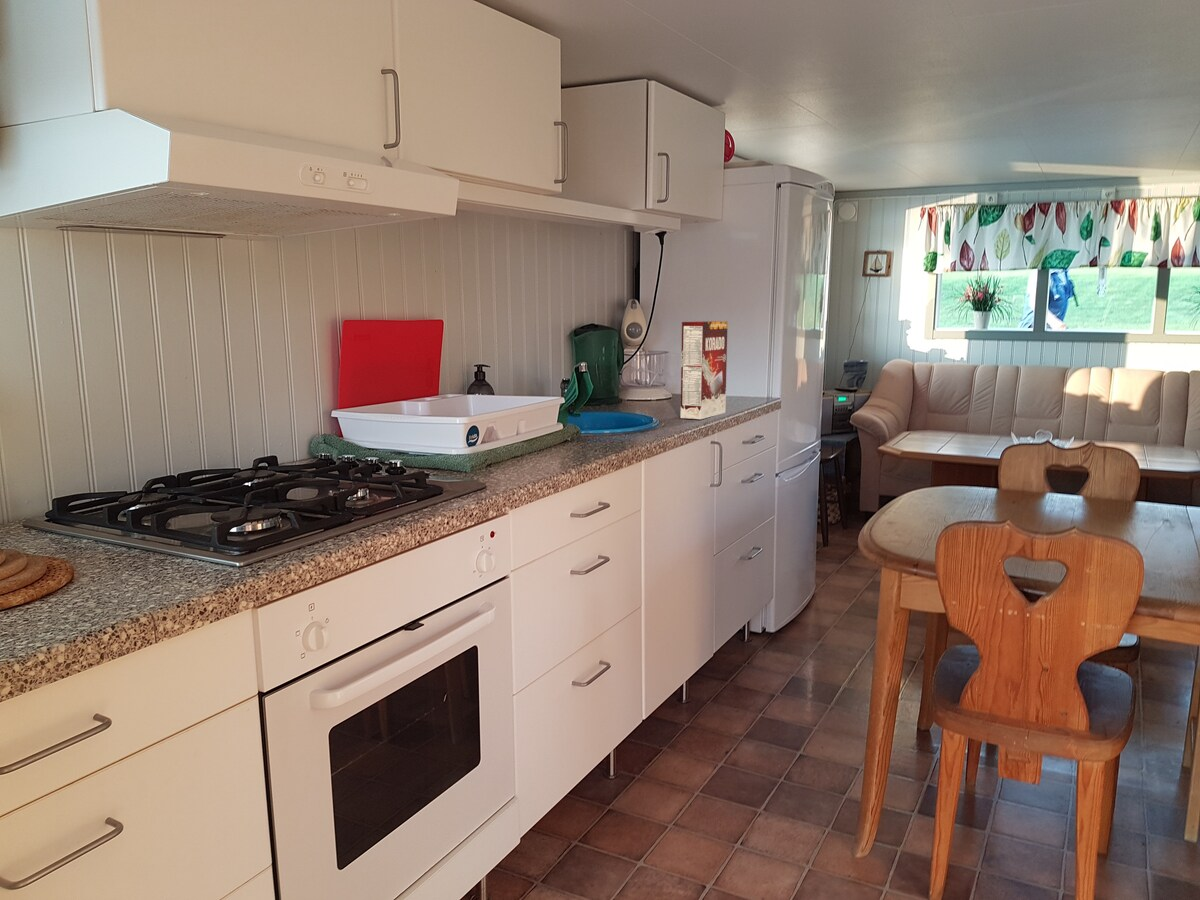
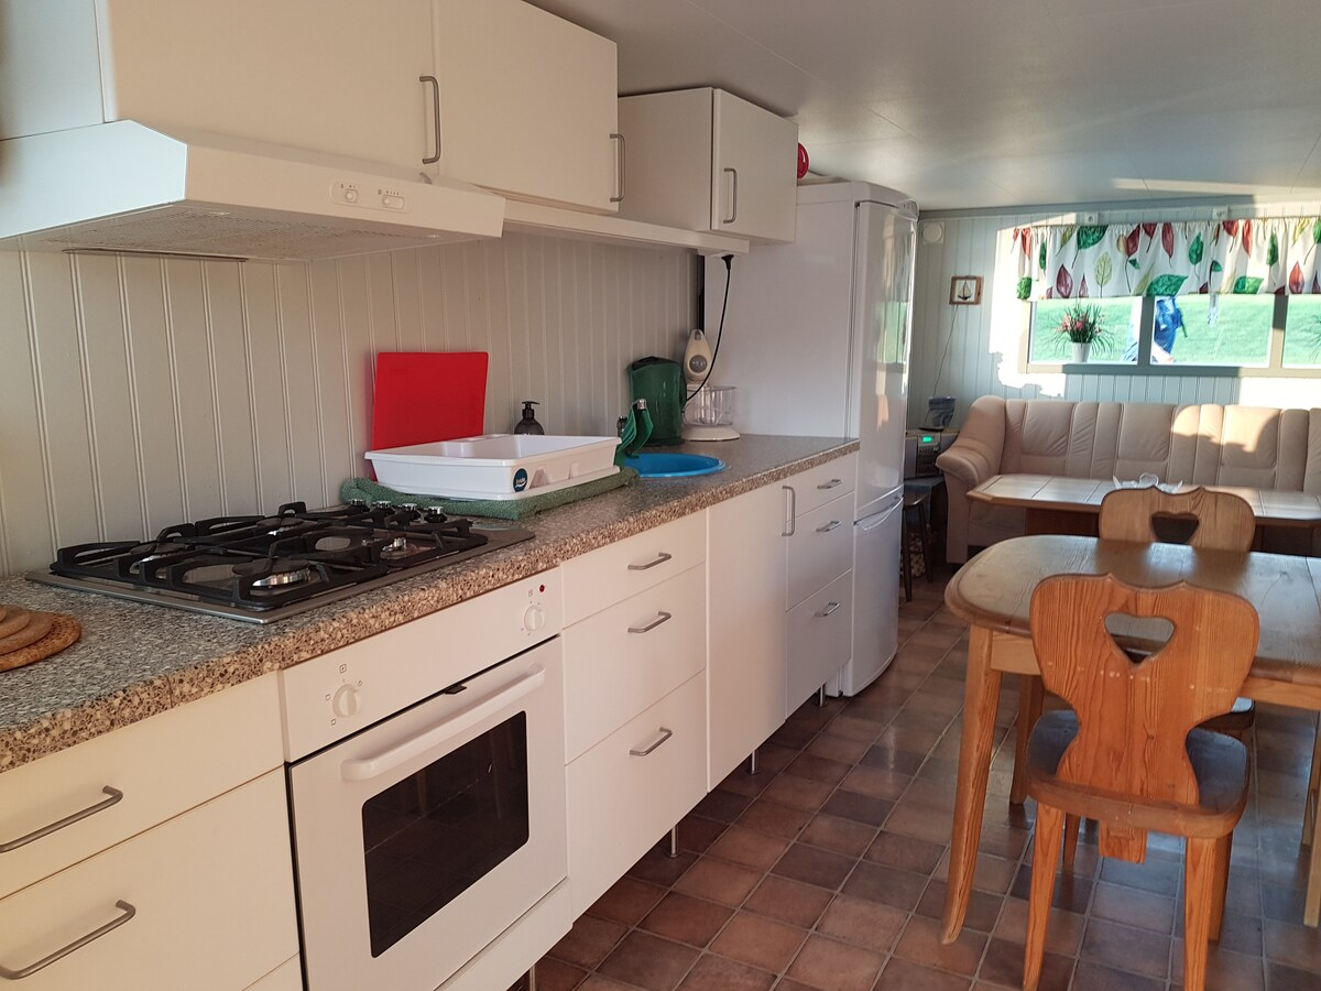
- cereal box (704, 368)
